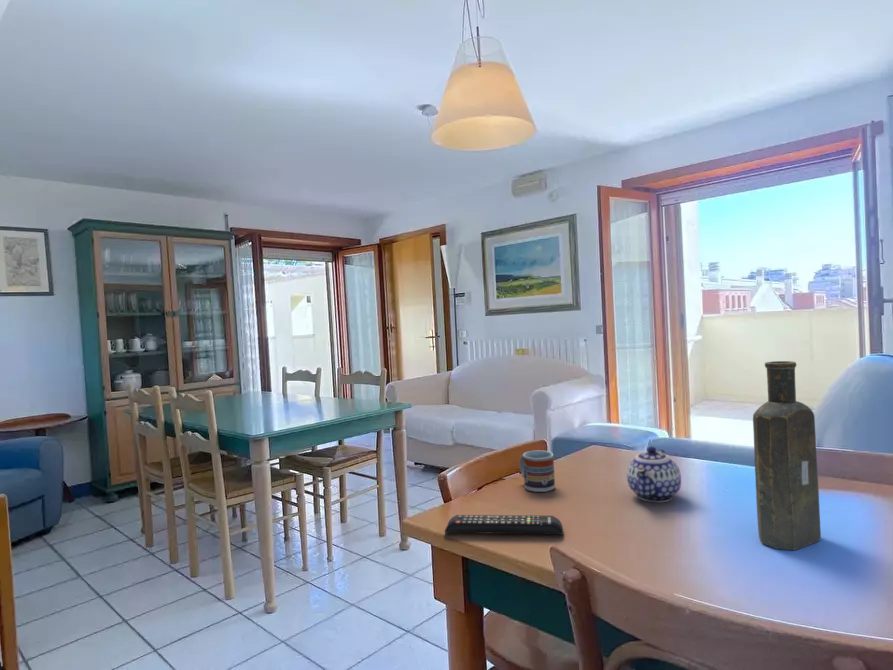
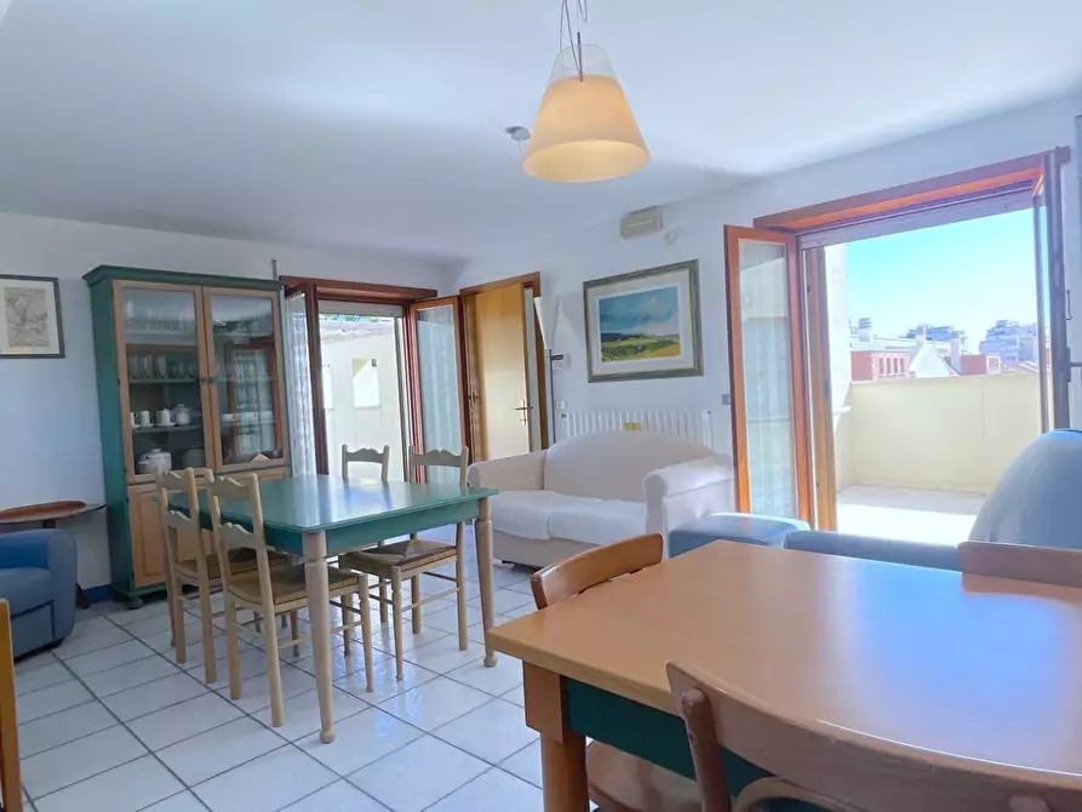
- remote control (503, 525)
- cup (534, 469)
- teapot (653, 471)
- bottle (788, 449)
